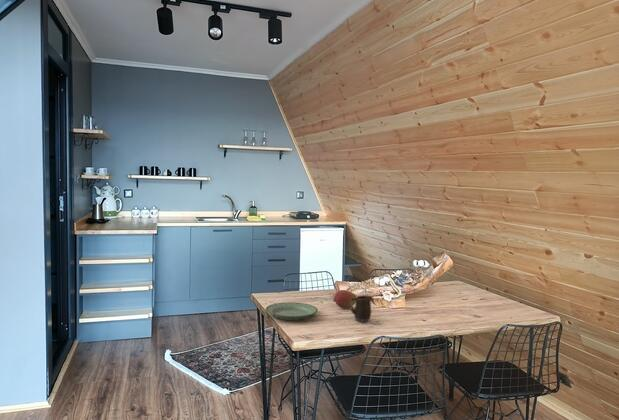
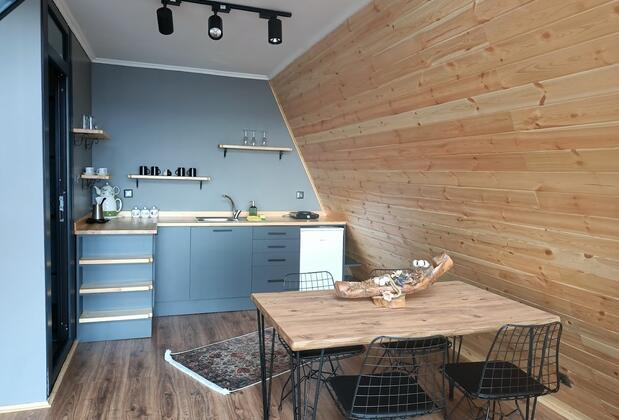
- fruit (344, 298)
- plate (291, 311)
- mug (360, 308)
